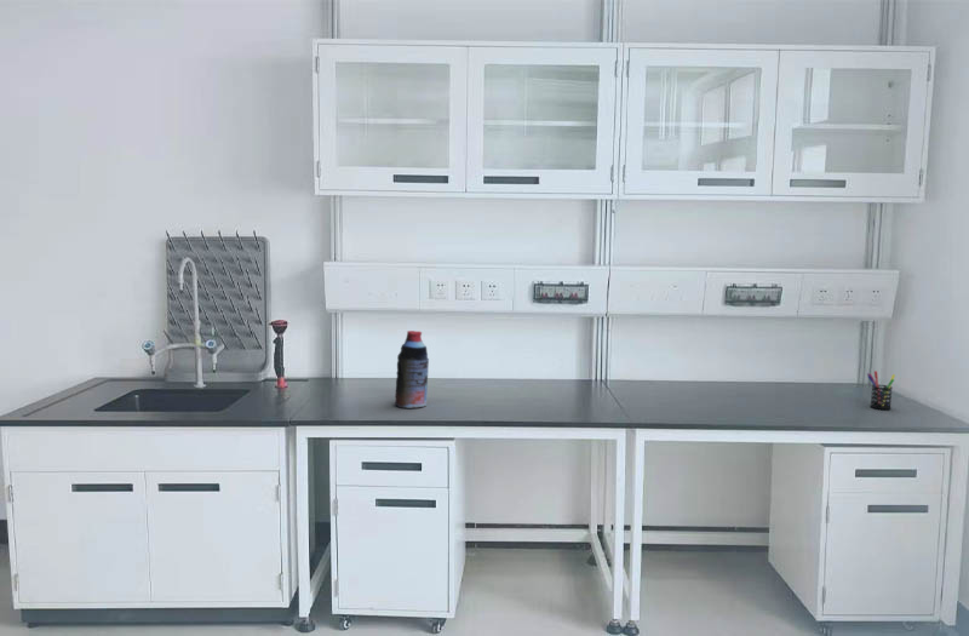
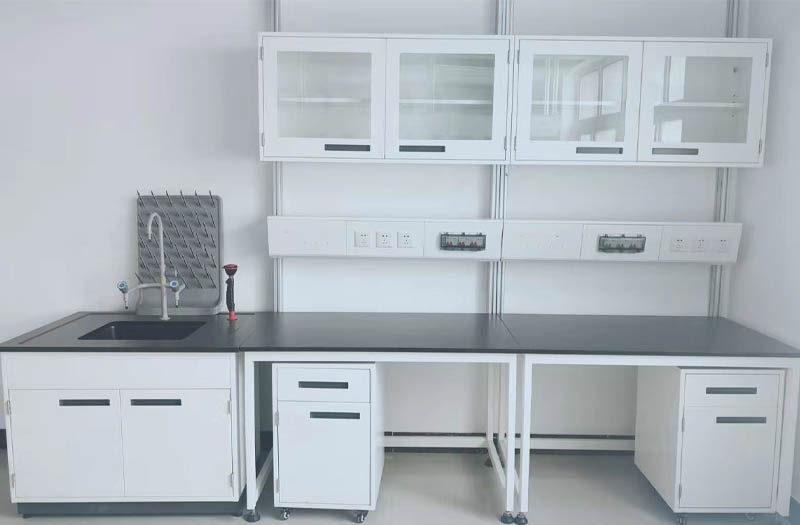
- bottle (411, 367)
- pen holder (882, 389)
